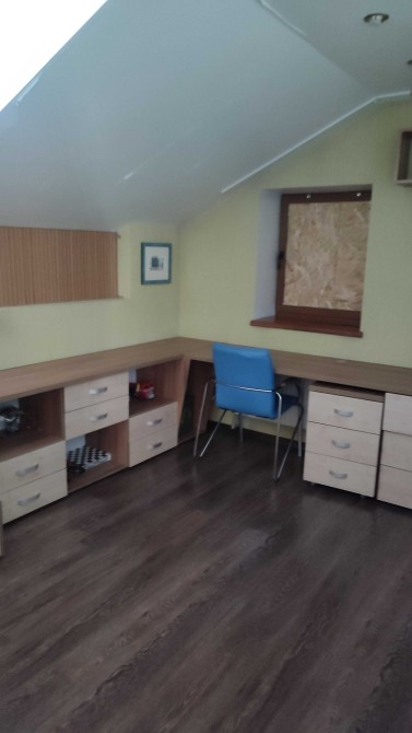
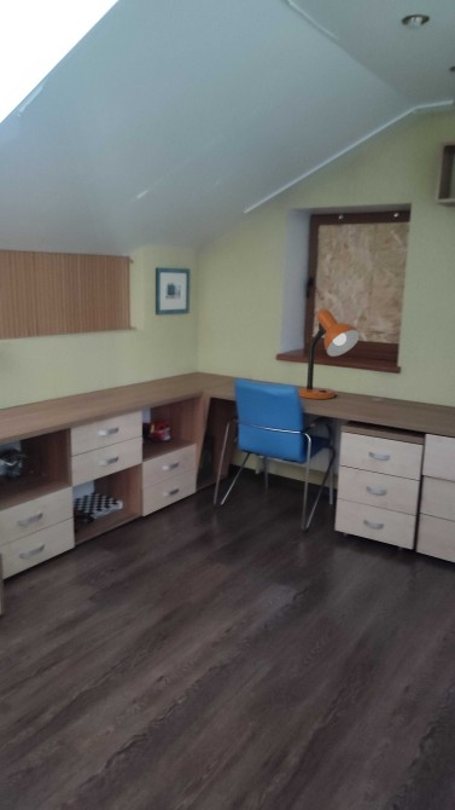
+ desk lamp (327, 353)
